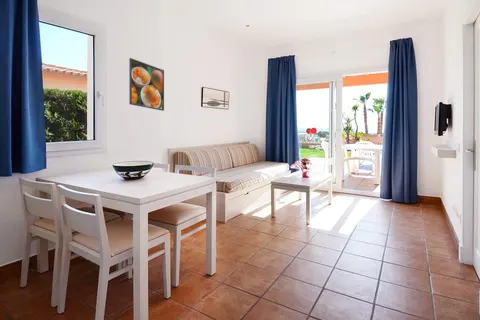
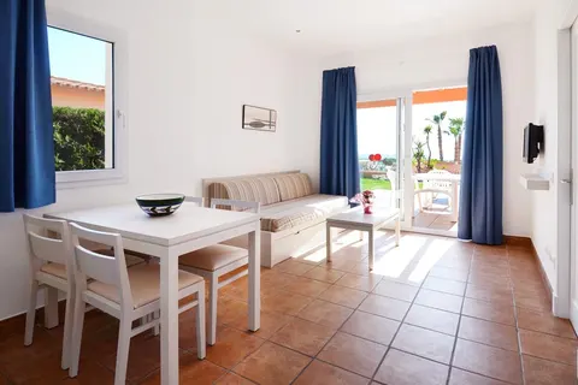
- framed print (147, 86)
